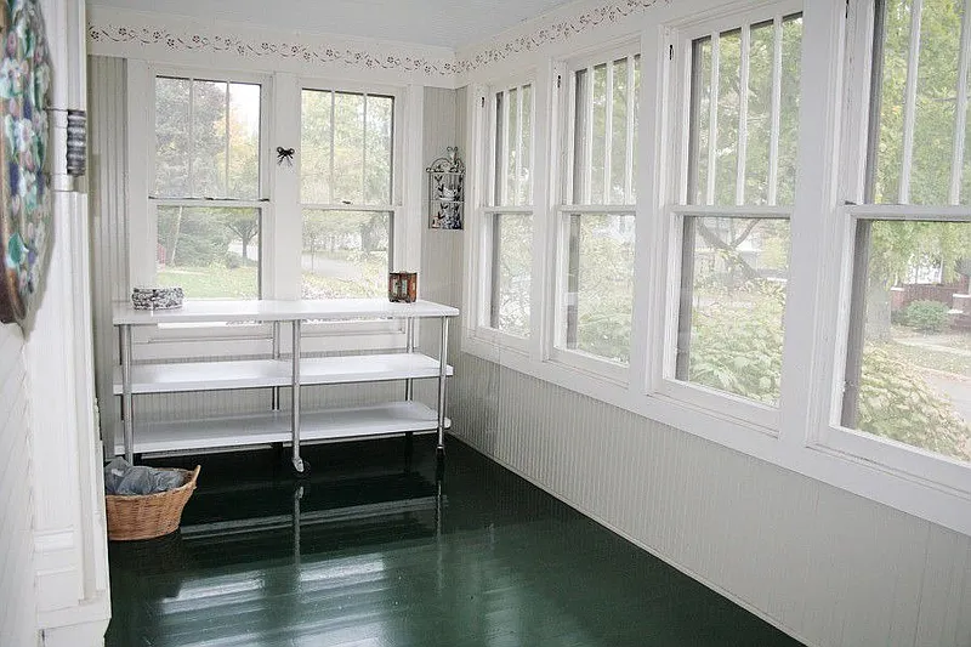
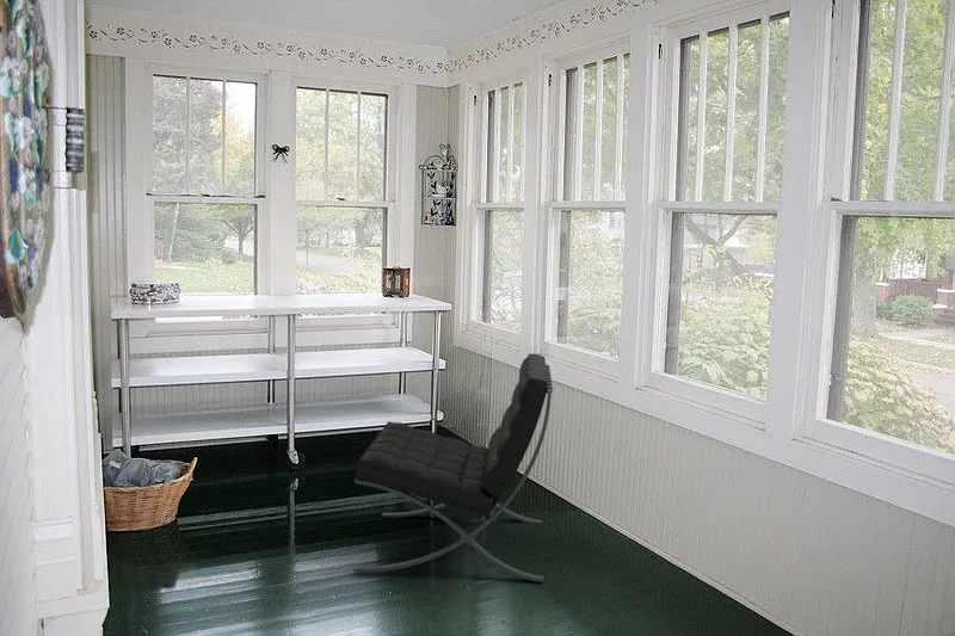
+ lounge chair (457, 453)
